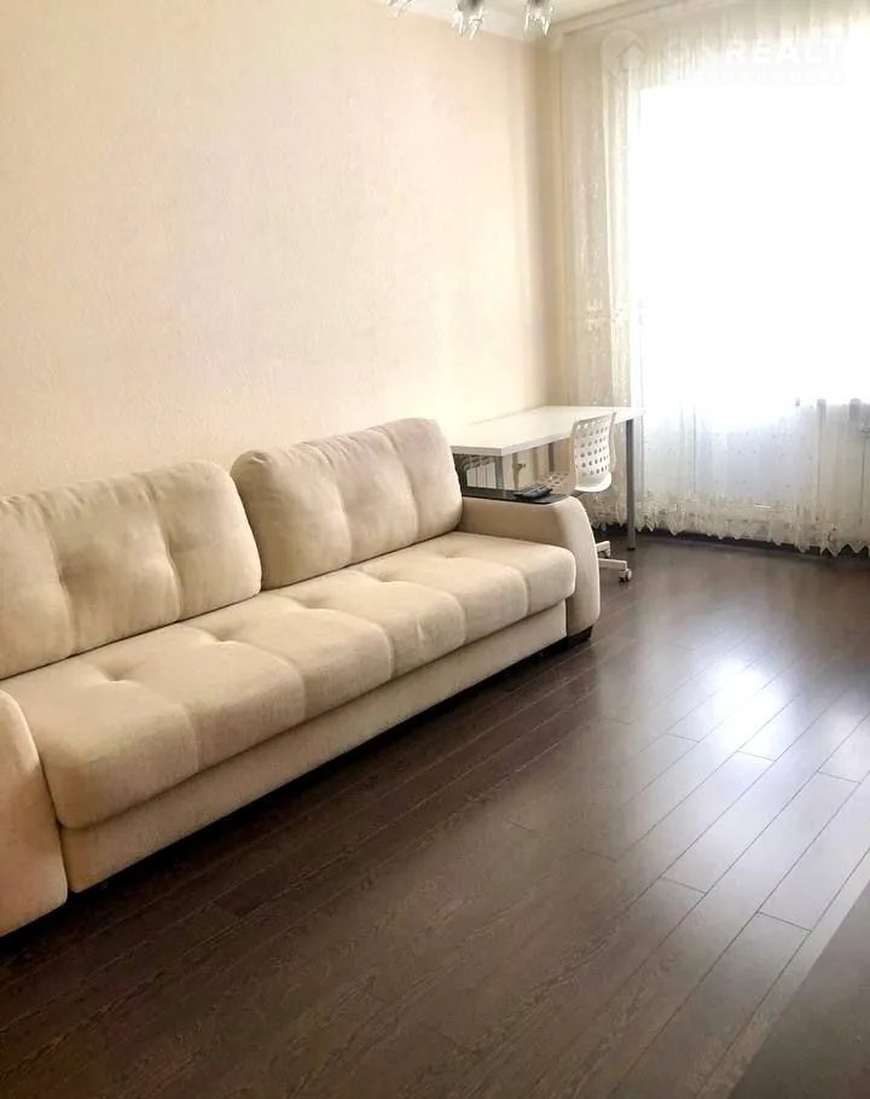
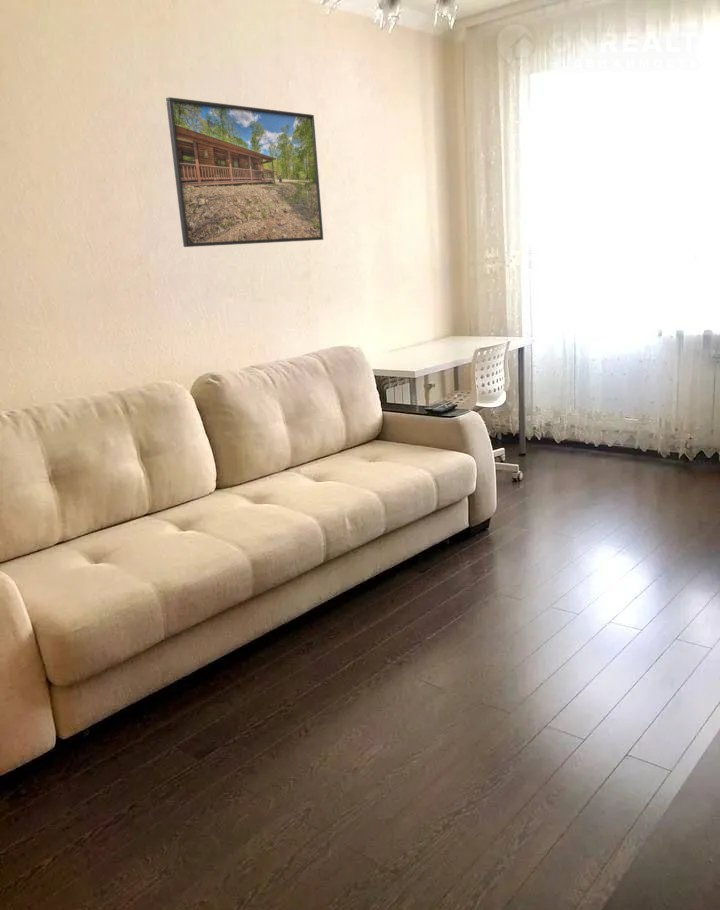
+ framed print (253, 176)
